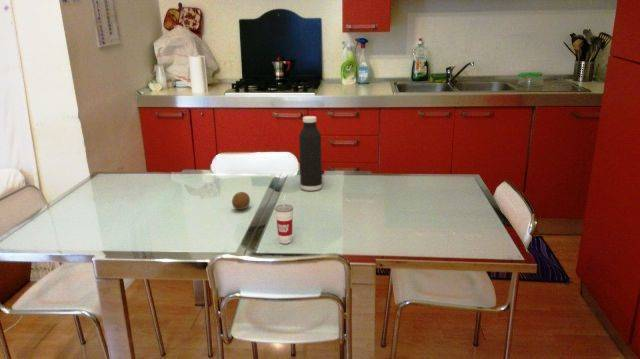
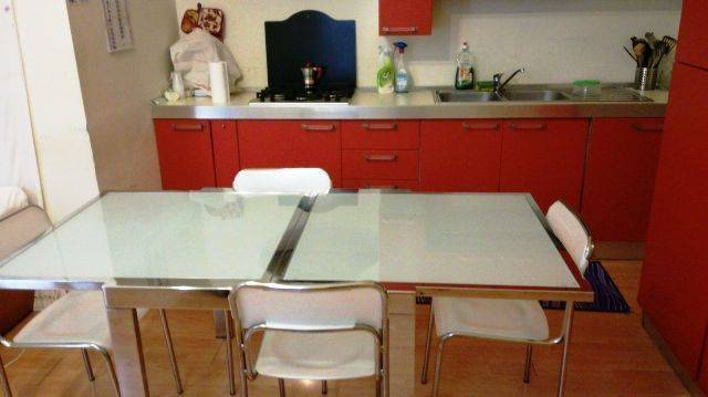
- water bottle (310, 153)
- cup (284, 218)
- fruit (241, 200)
